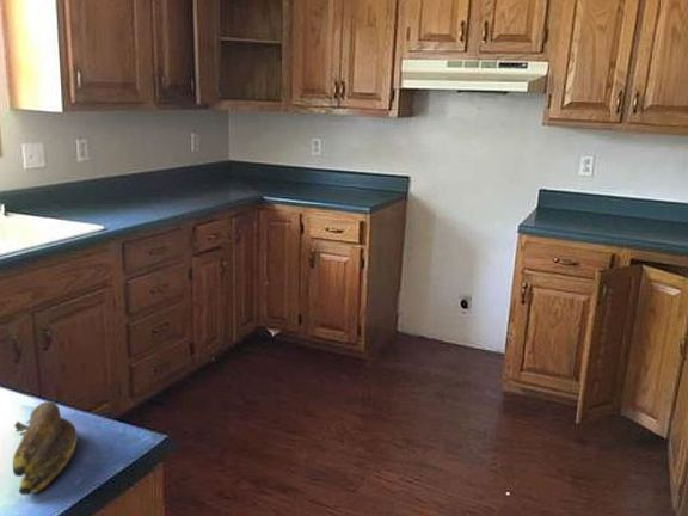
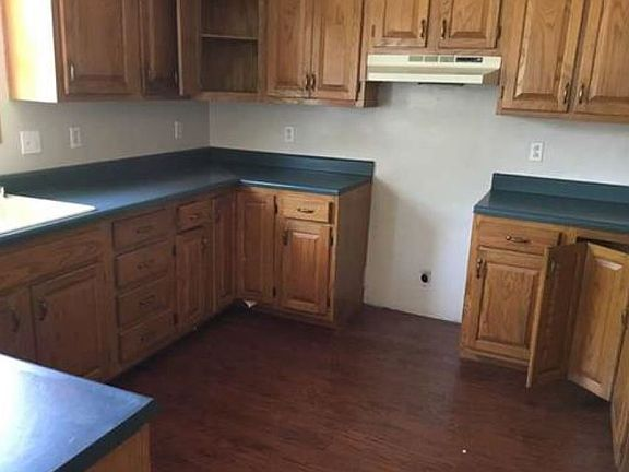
- banana (37, 432)
